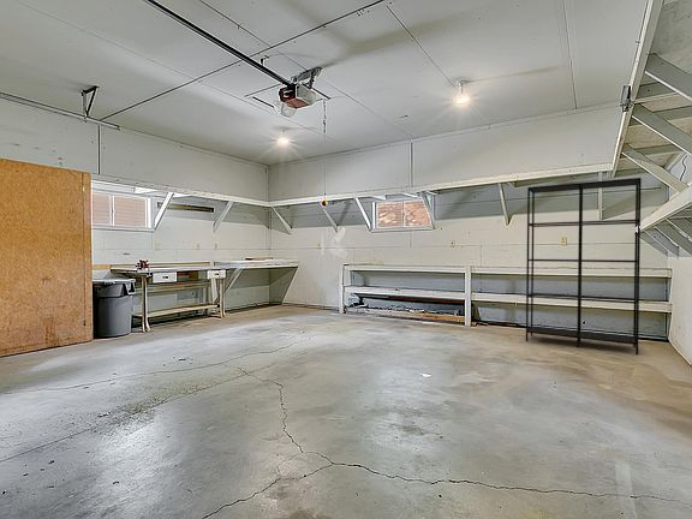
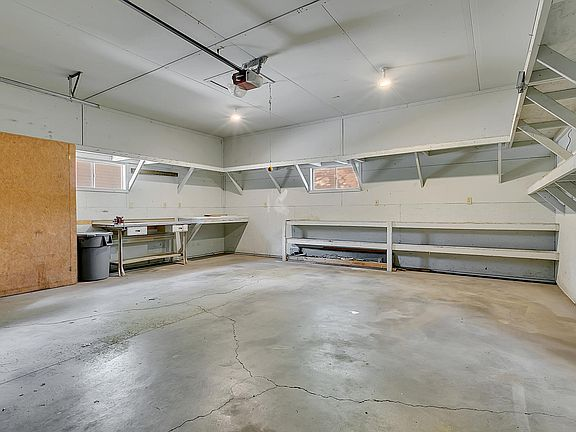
- shelving unit (579, 264)
